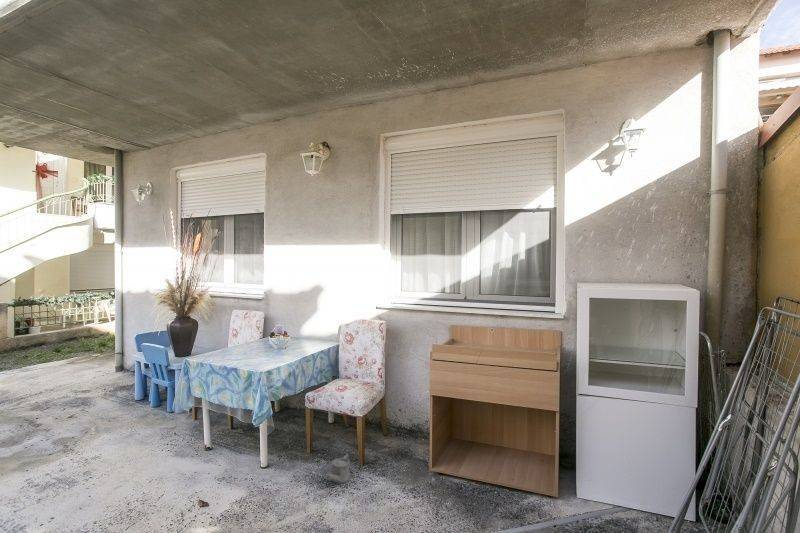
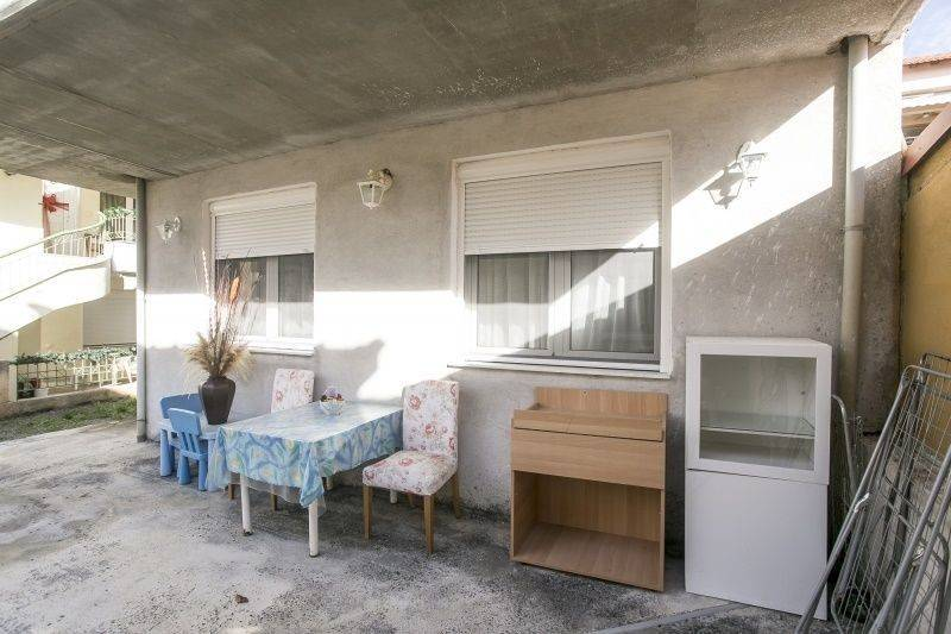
- watering can (338, 472)
